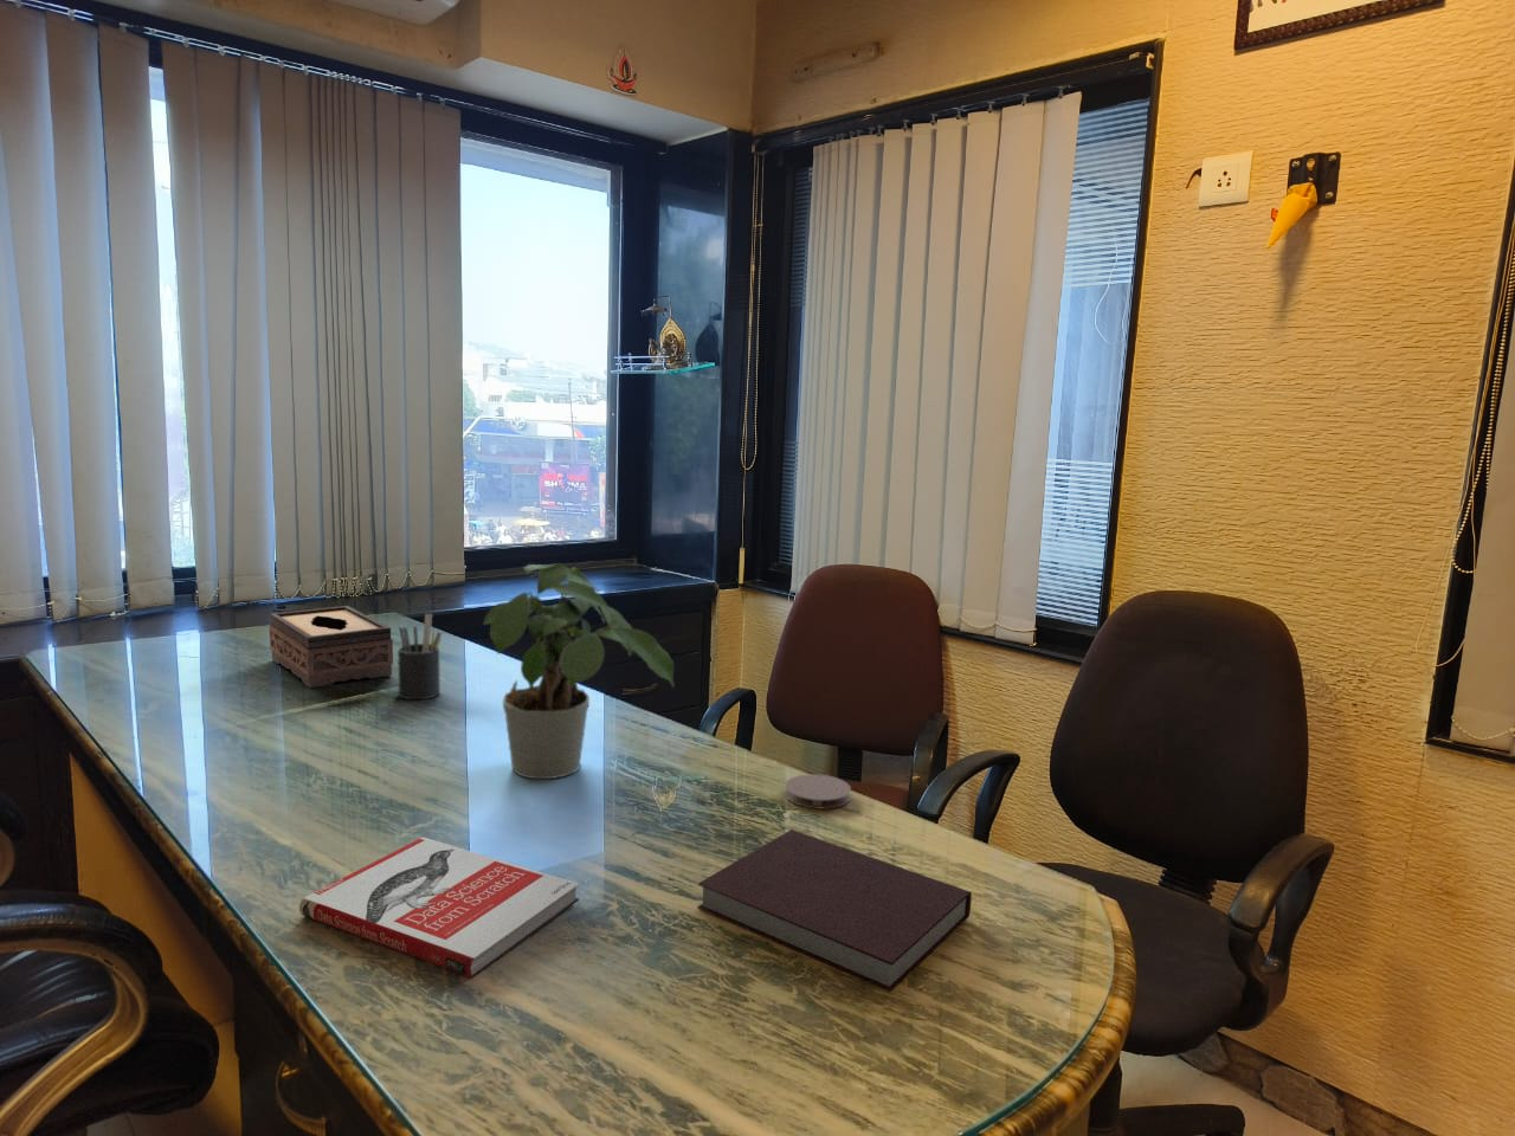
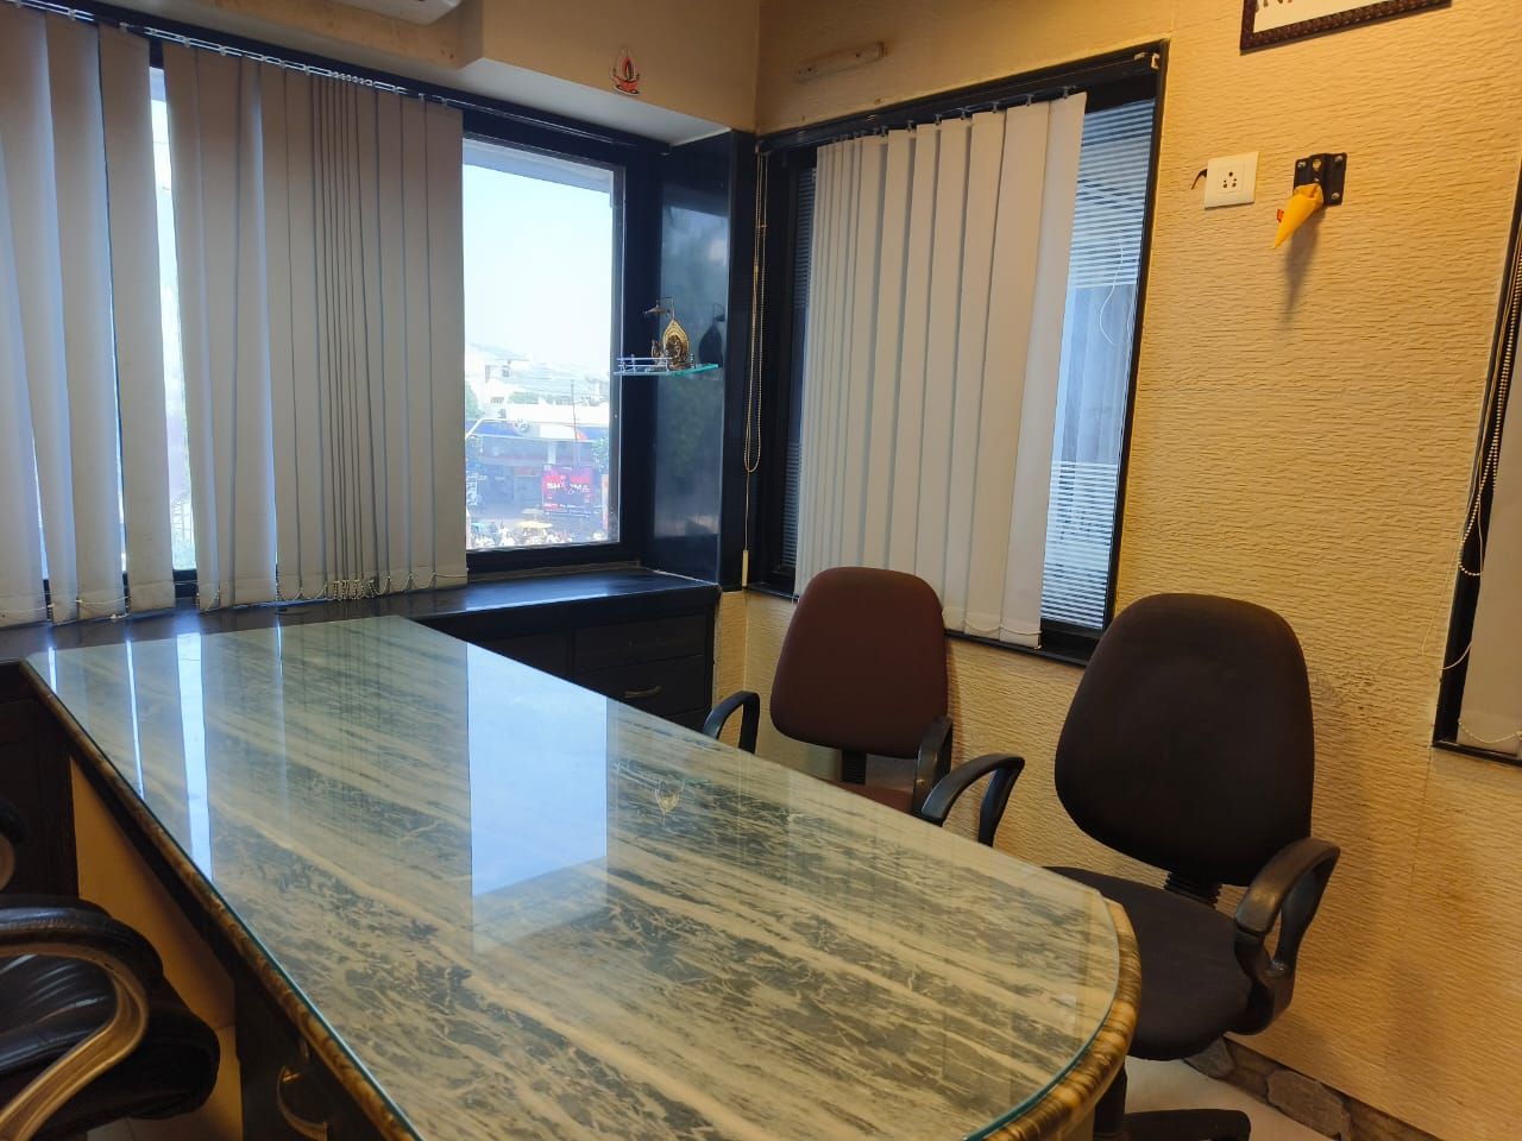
- book (443, 900)
- pen holder (419, 655)
- potted plant (564, 672)
- coaster (817, 790)
- notebook (834, 900)
- tissue box (329, 643)
